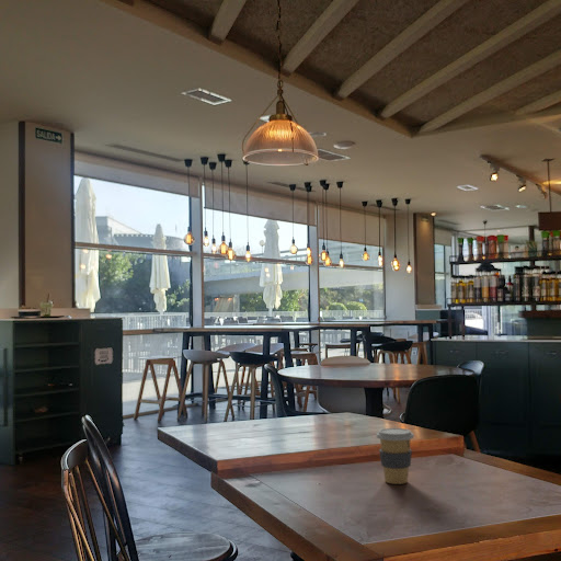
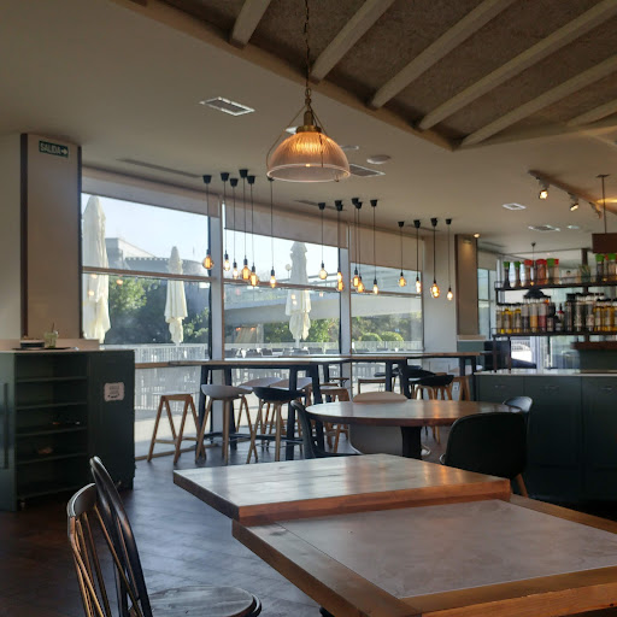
- coffee cup (394, 456)
